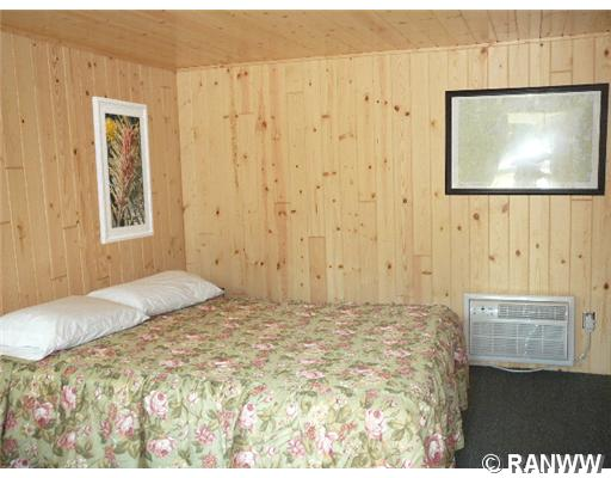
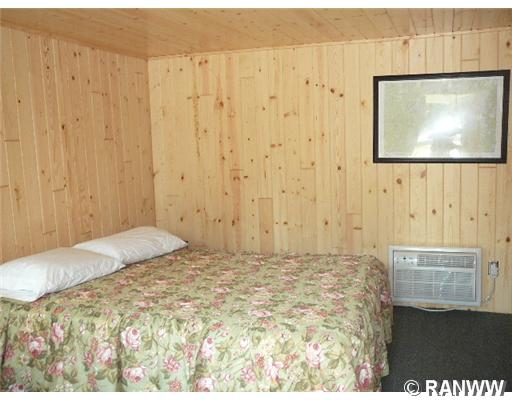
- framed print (124, 171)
